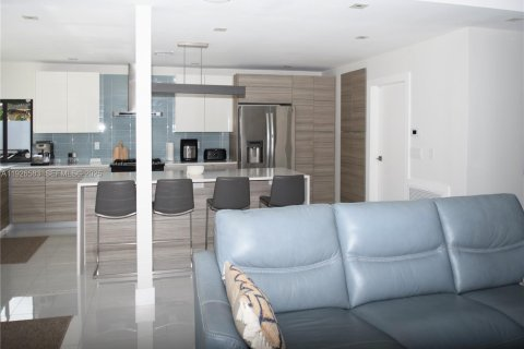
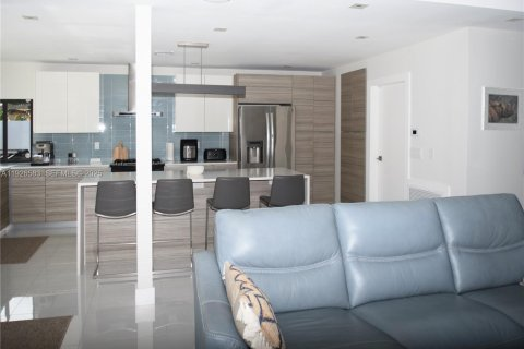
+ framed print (502, 109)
